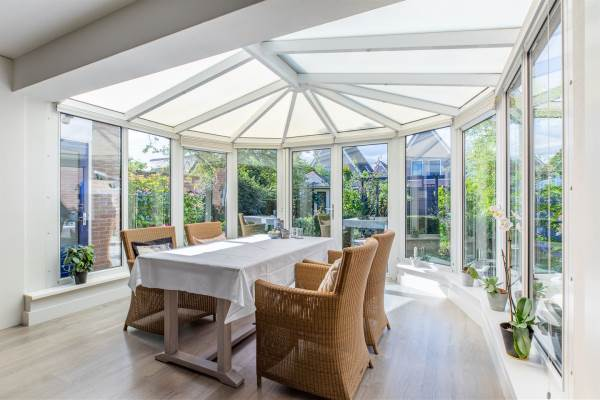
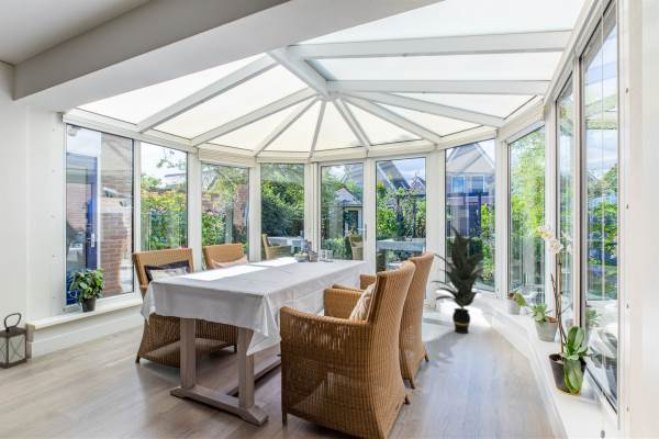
+ lantern (11, 338)
+ indoor plant (459, 278)
